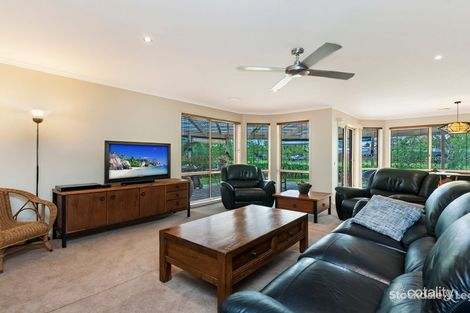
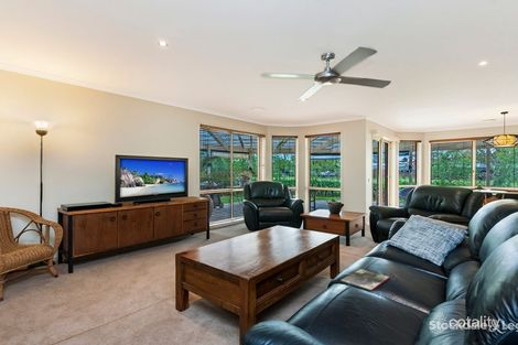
+ magazine (365, 278)
